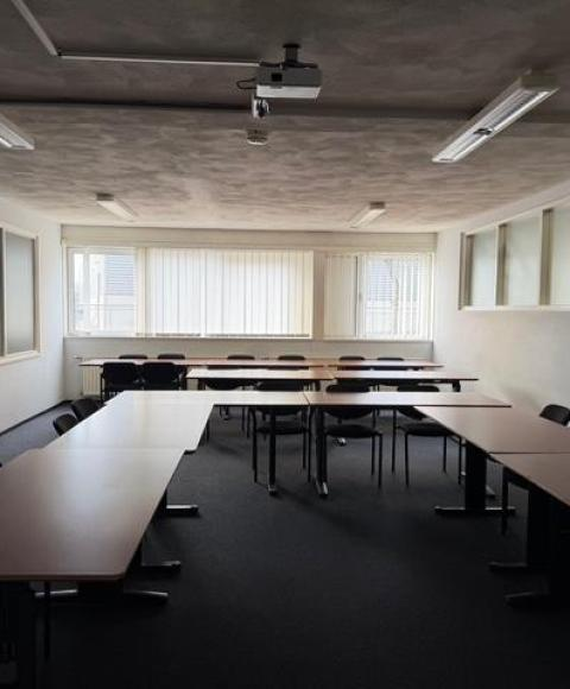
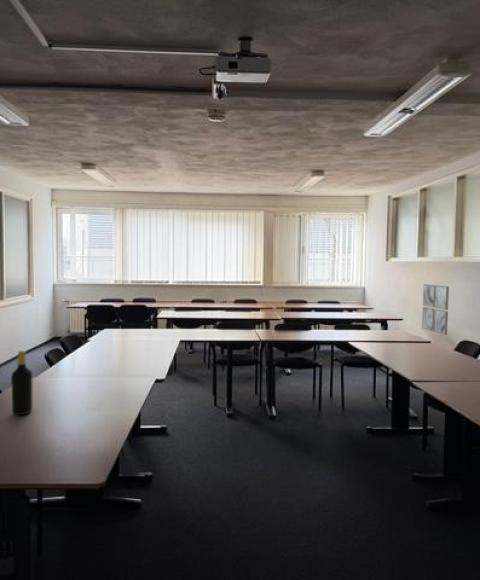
+ wall art (434, 307)
+ bottle (22, 382)
